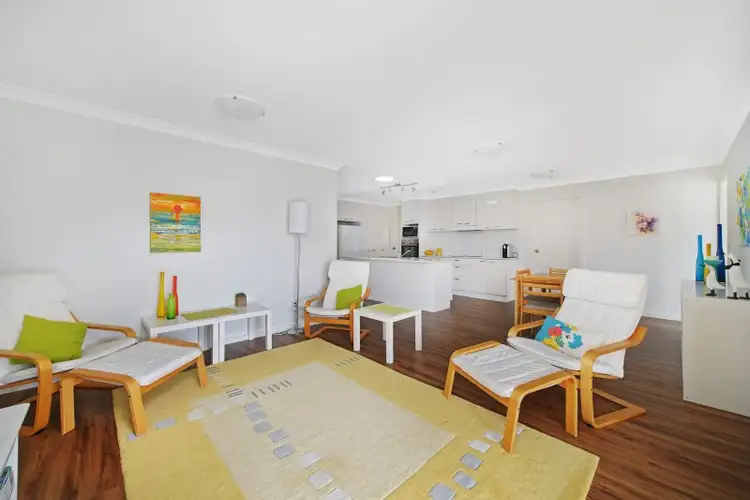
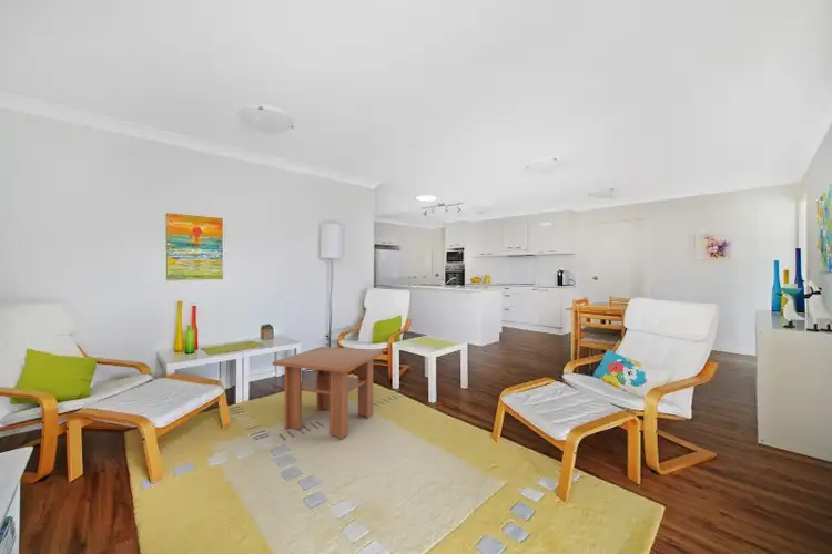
+ coffee table (331, 388)
